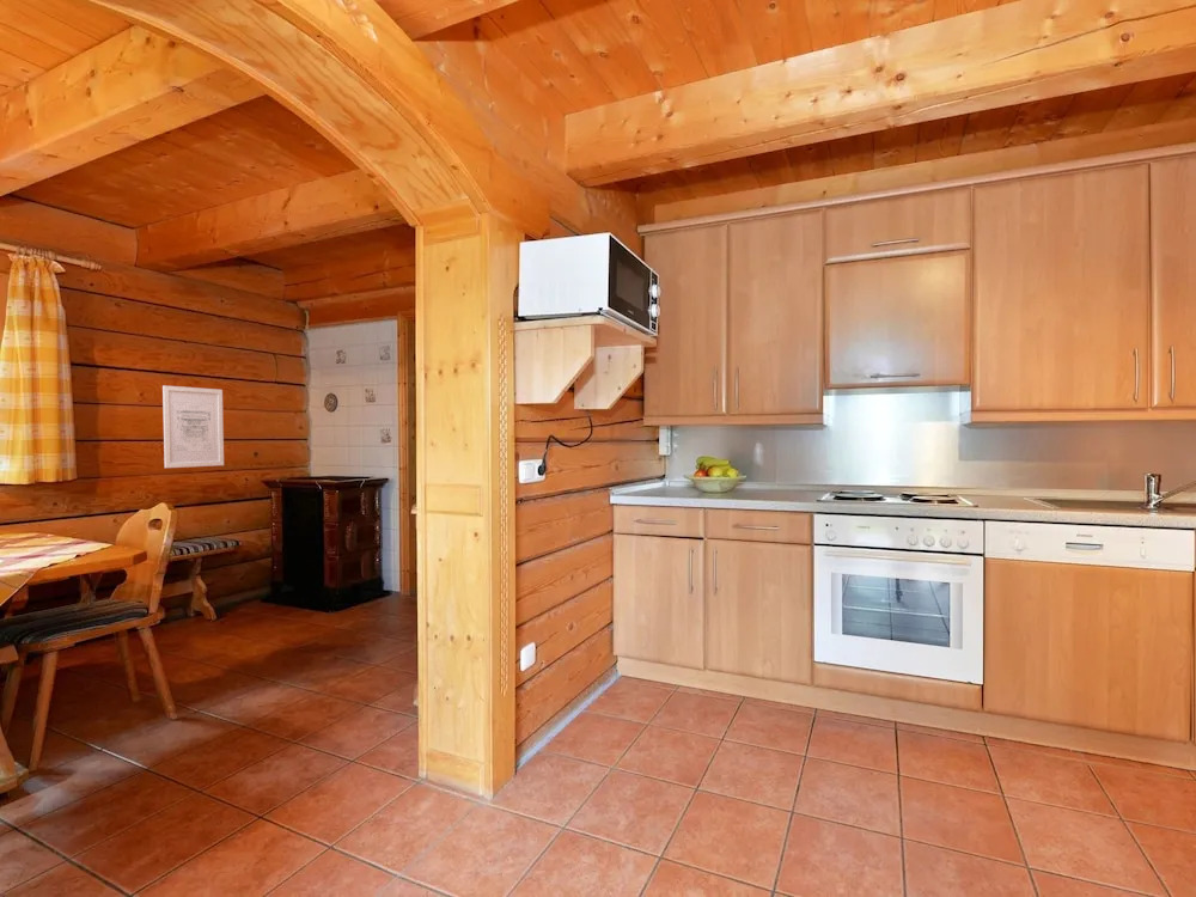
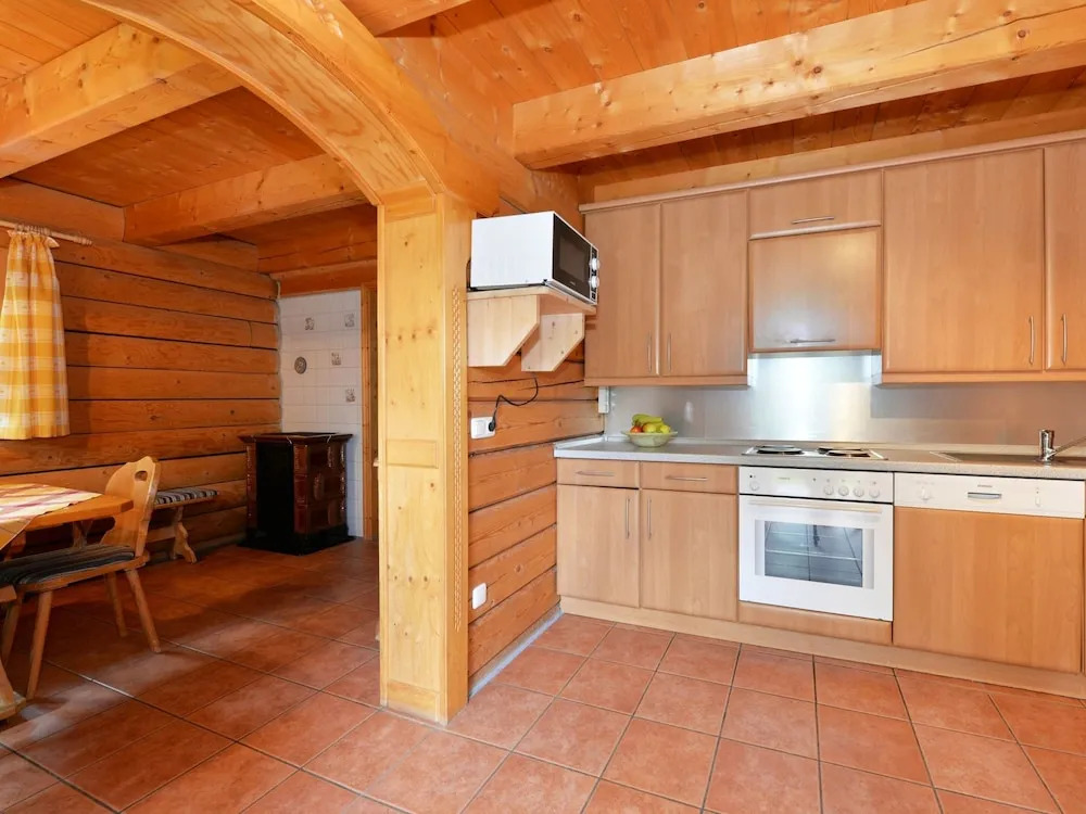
- wall art (194, 427)
